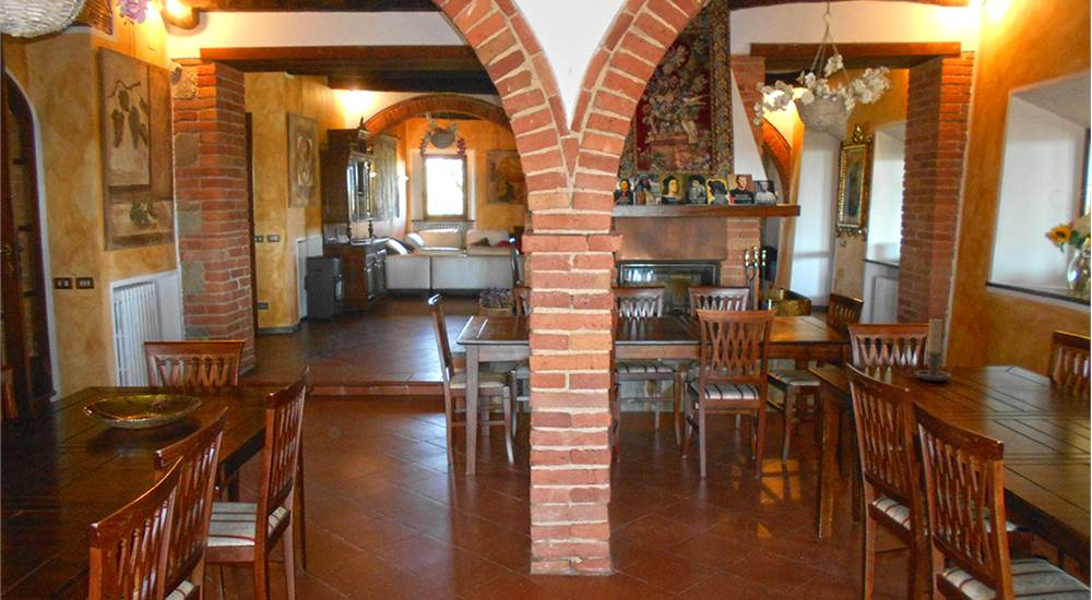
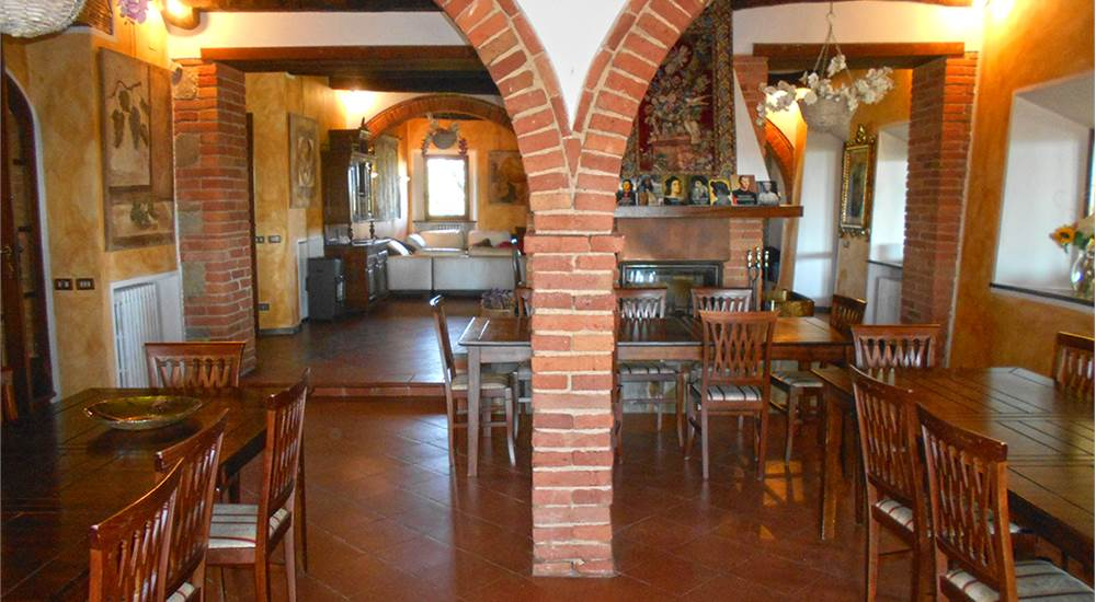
- candle holder (930, 348)
